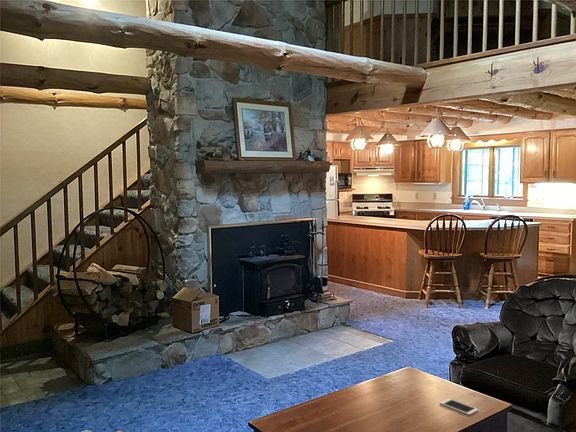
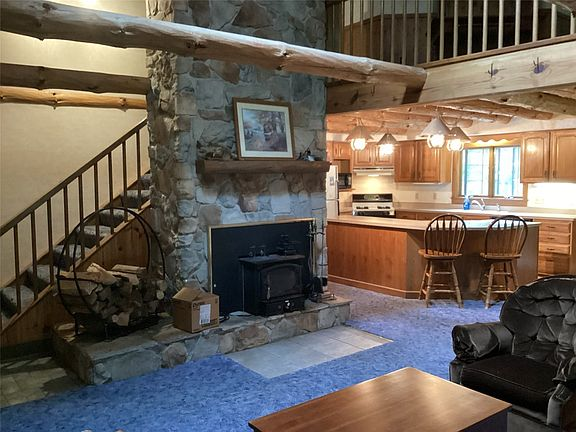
- cell phone (458, 406)
